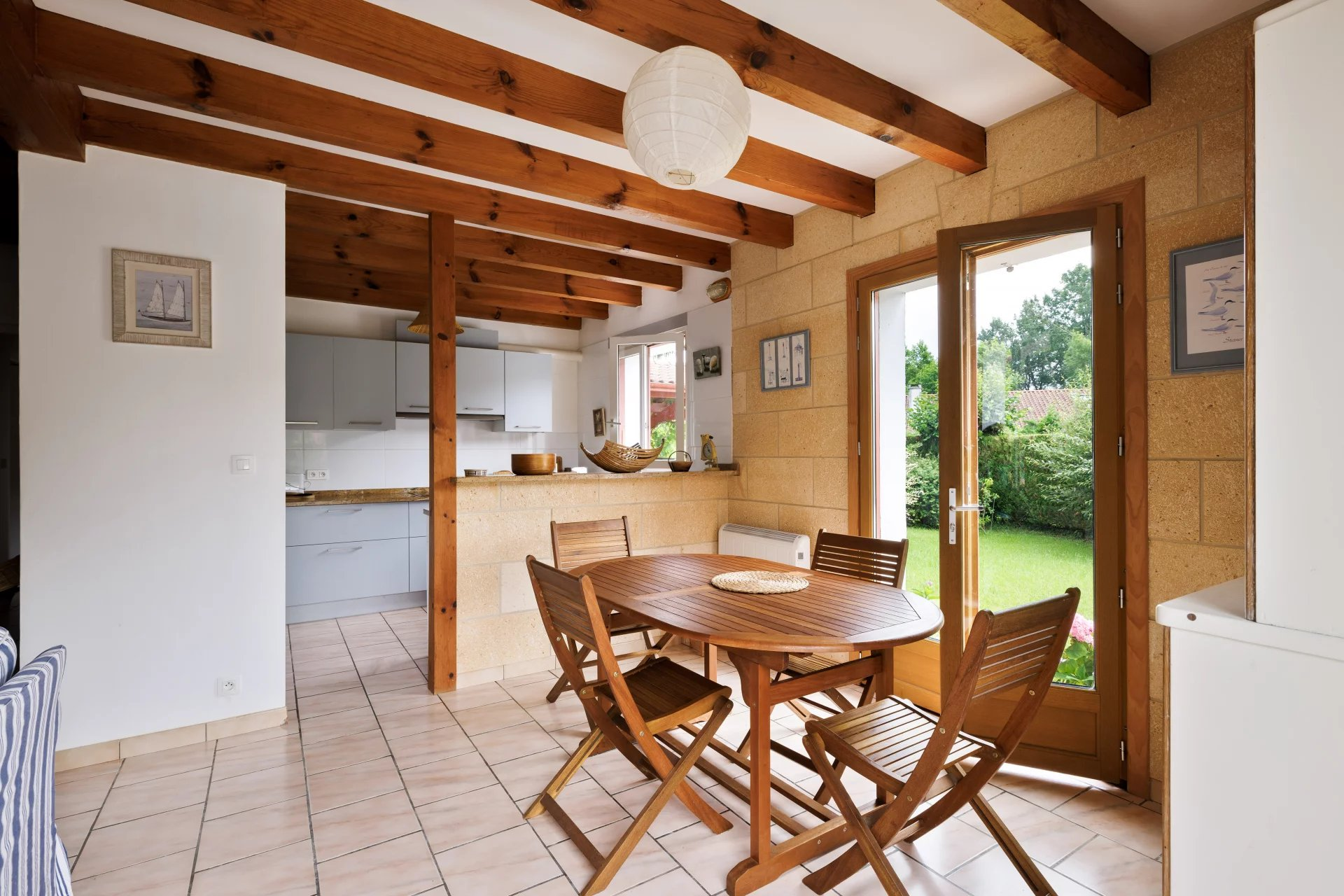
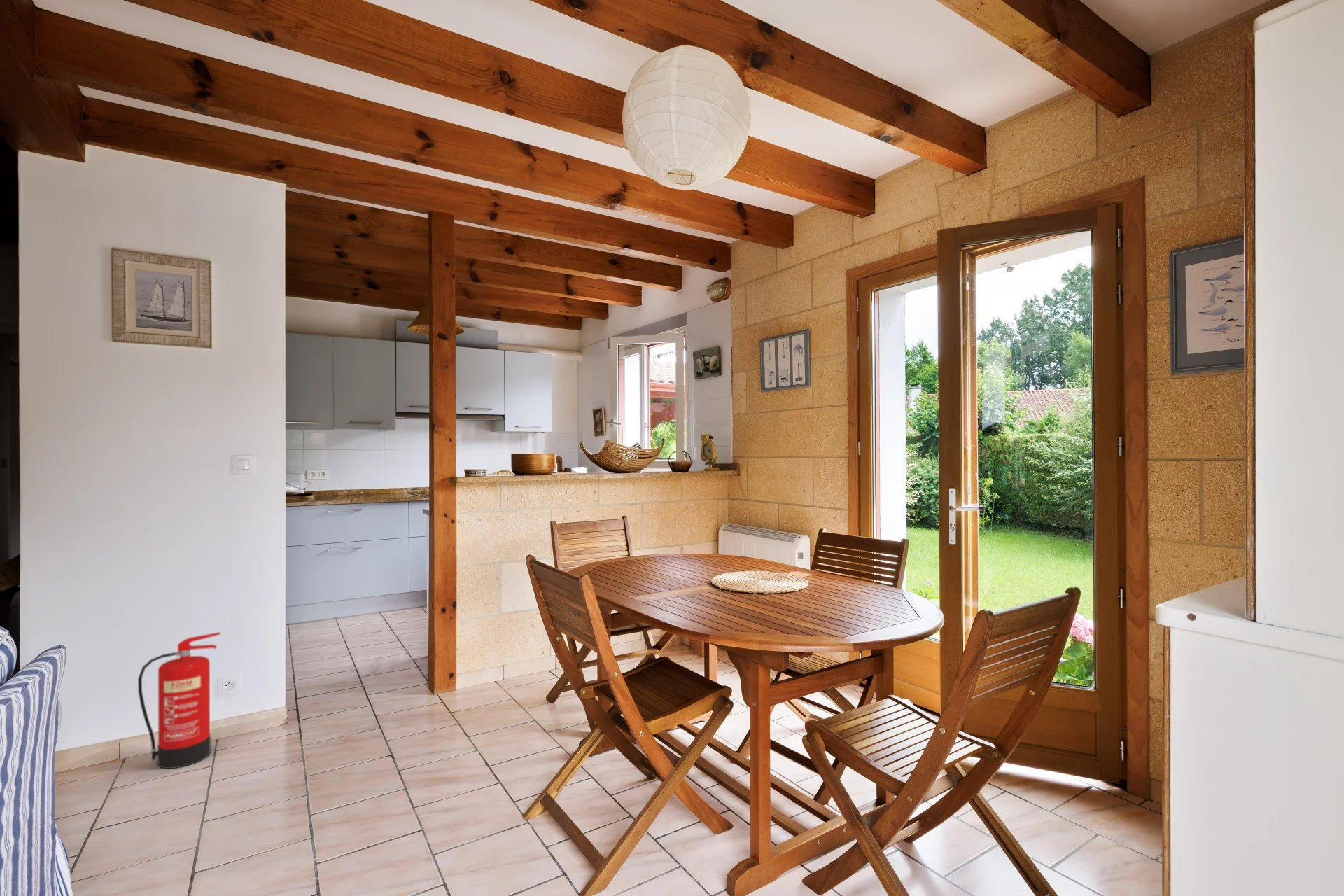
+ fire extinguisher (180, 699)
